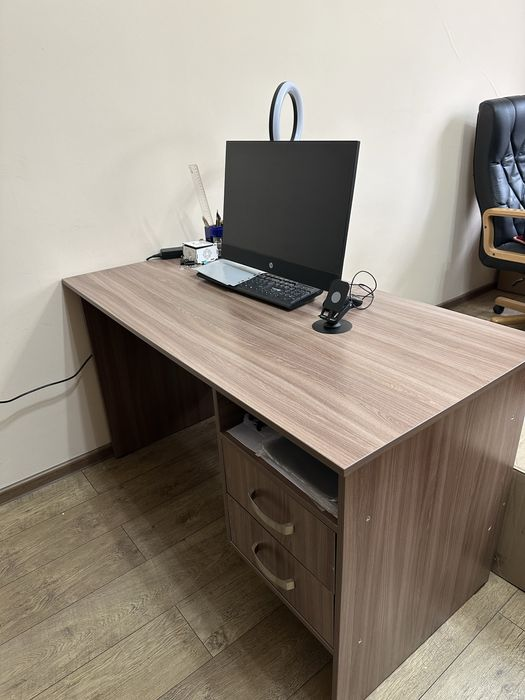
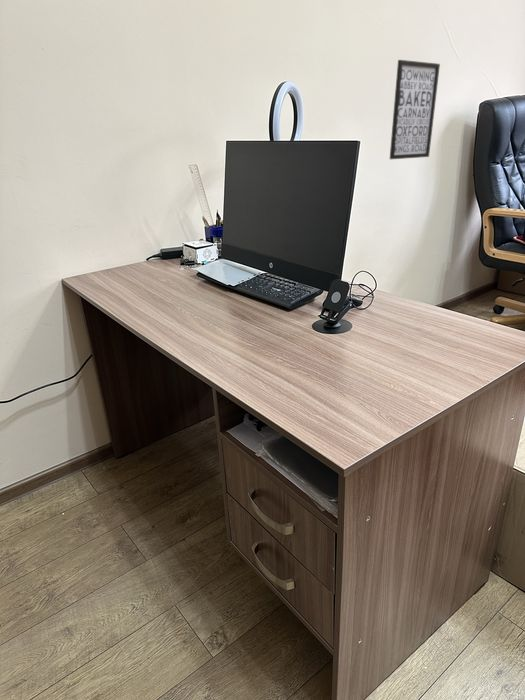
+ wall art (414, 111)
